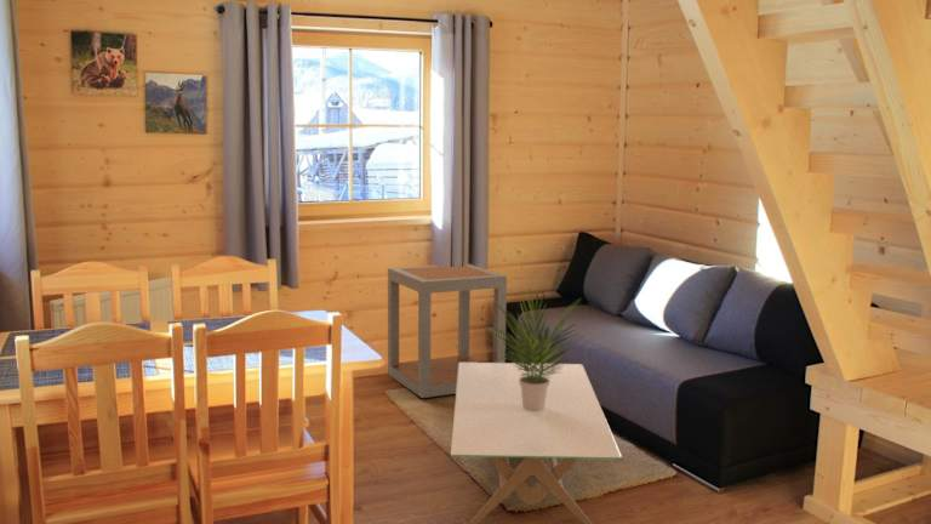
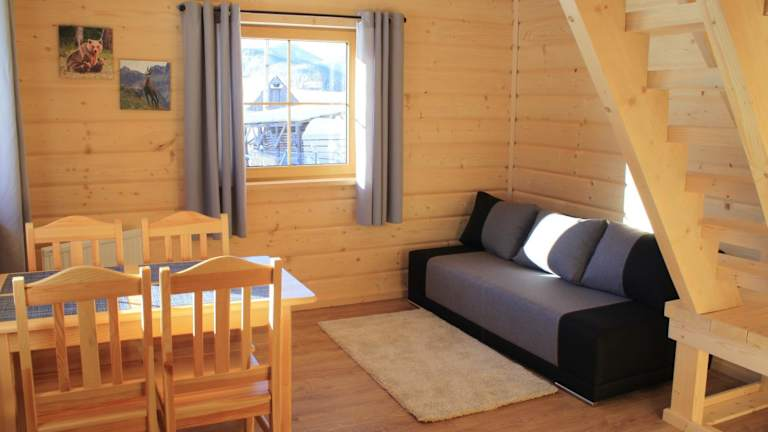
- potted plant (536, 351)
- side table (458, 326)
- coffee table (526, 440)
